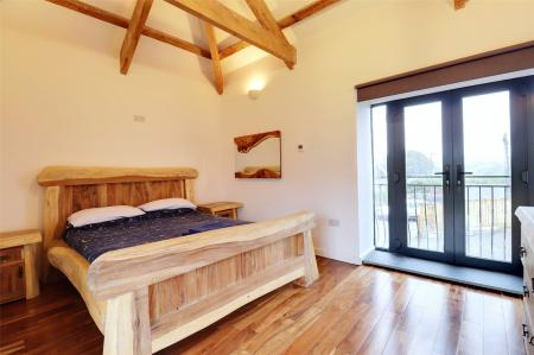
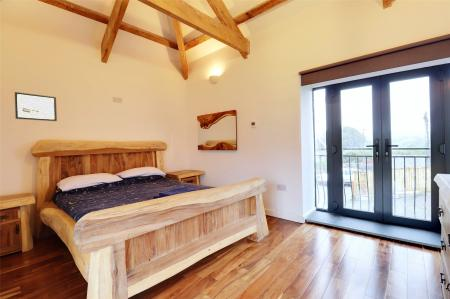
+ wall art (36, 107)
